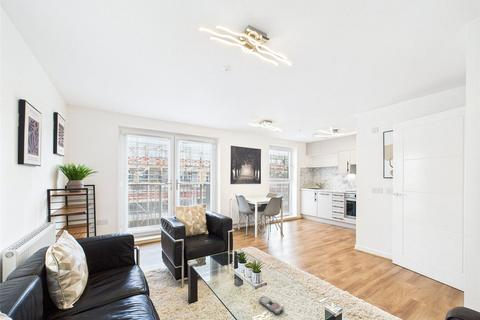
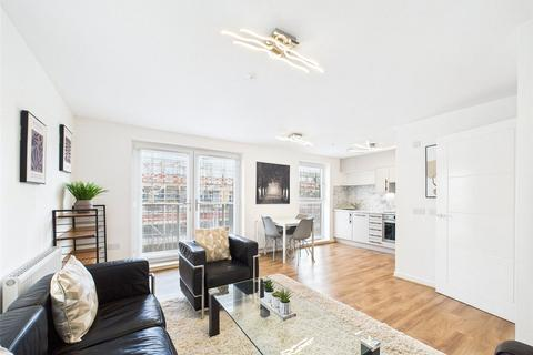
- remote control (270, 304)
